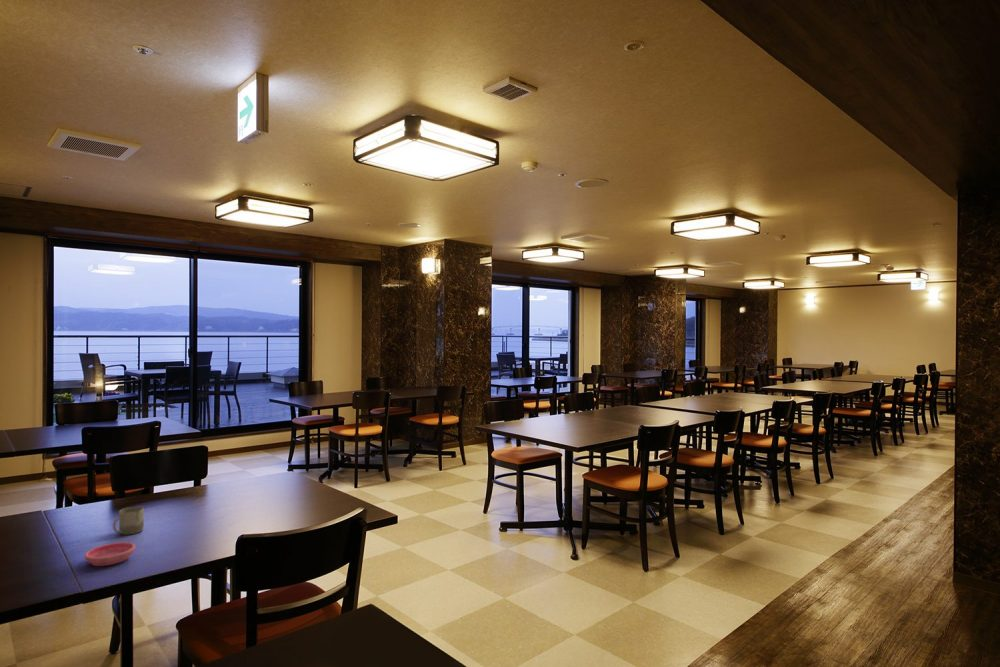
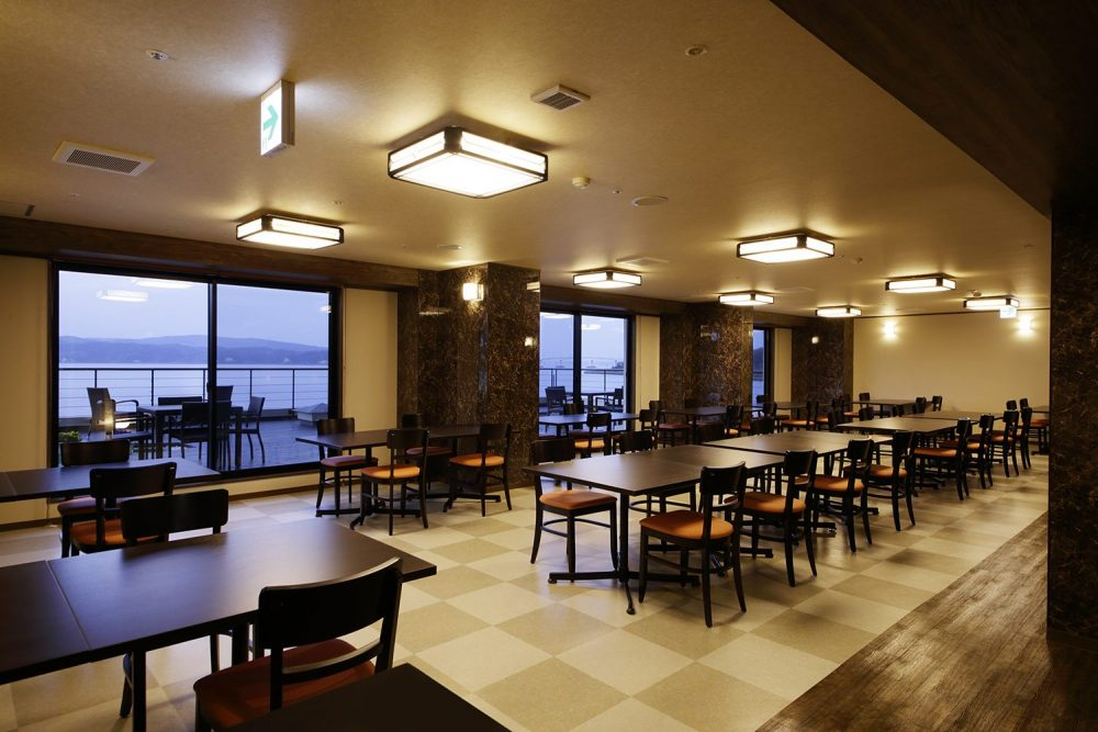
- saucer (110, 554)
- cup (127, 521)
